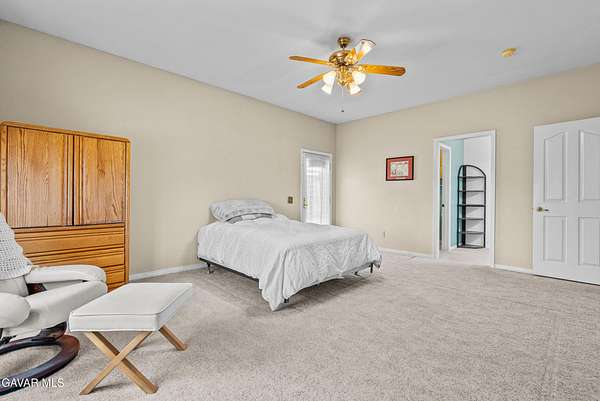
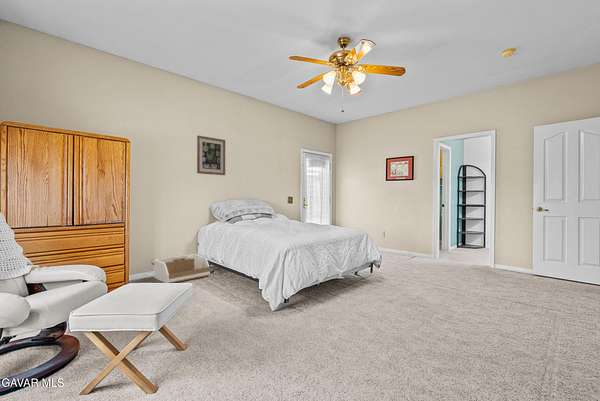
+ storage bin (180, 267)
+ wall art (211, 156)
